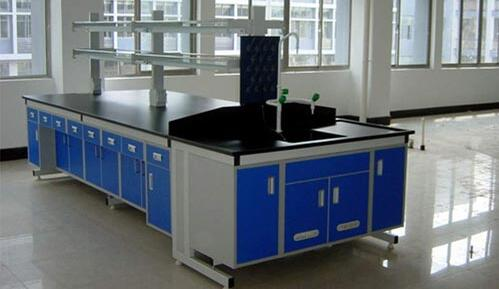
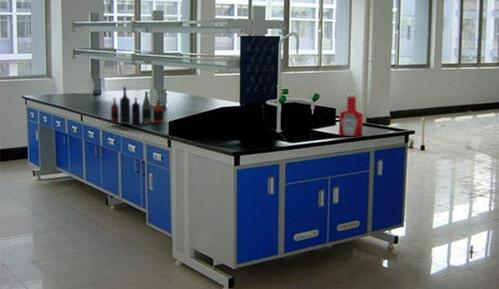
+ soap bottle (351, 114)
+ bottle collection (137, 105)
